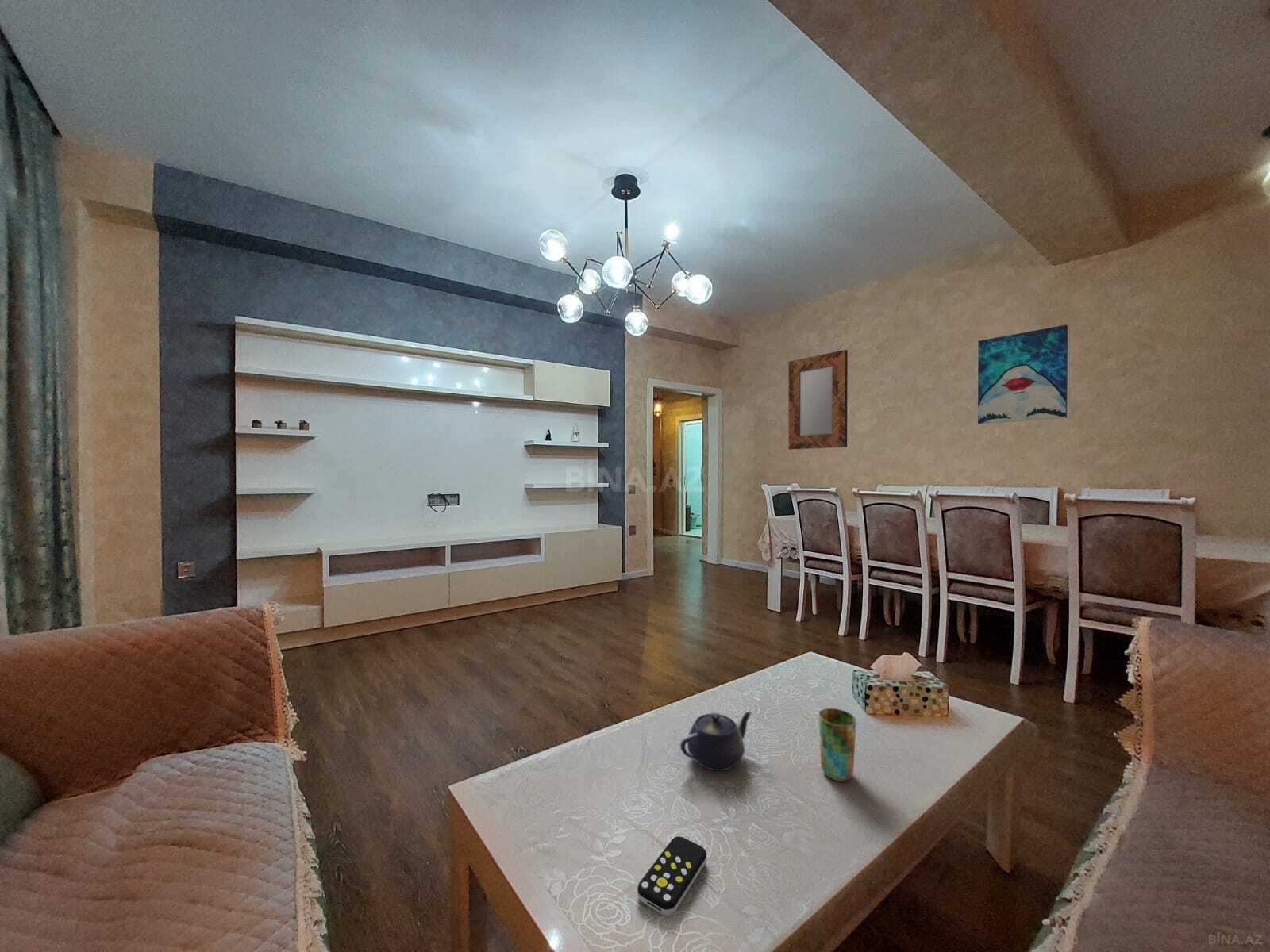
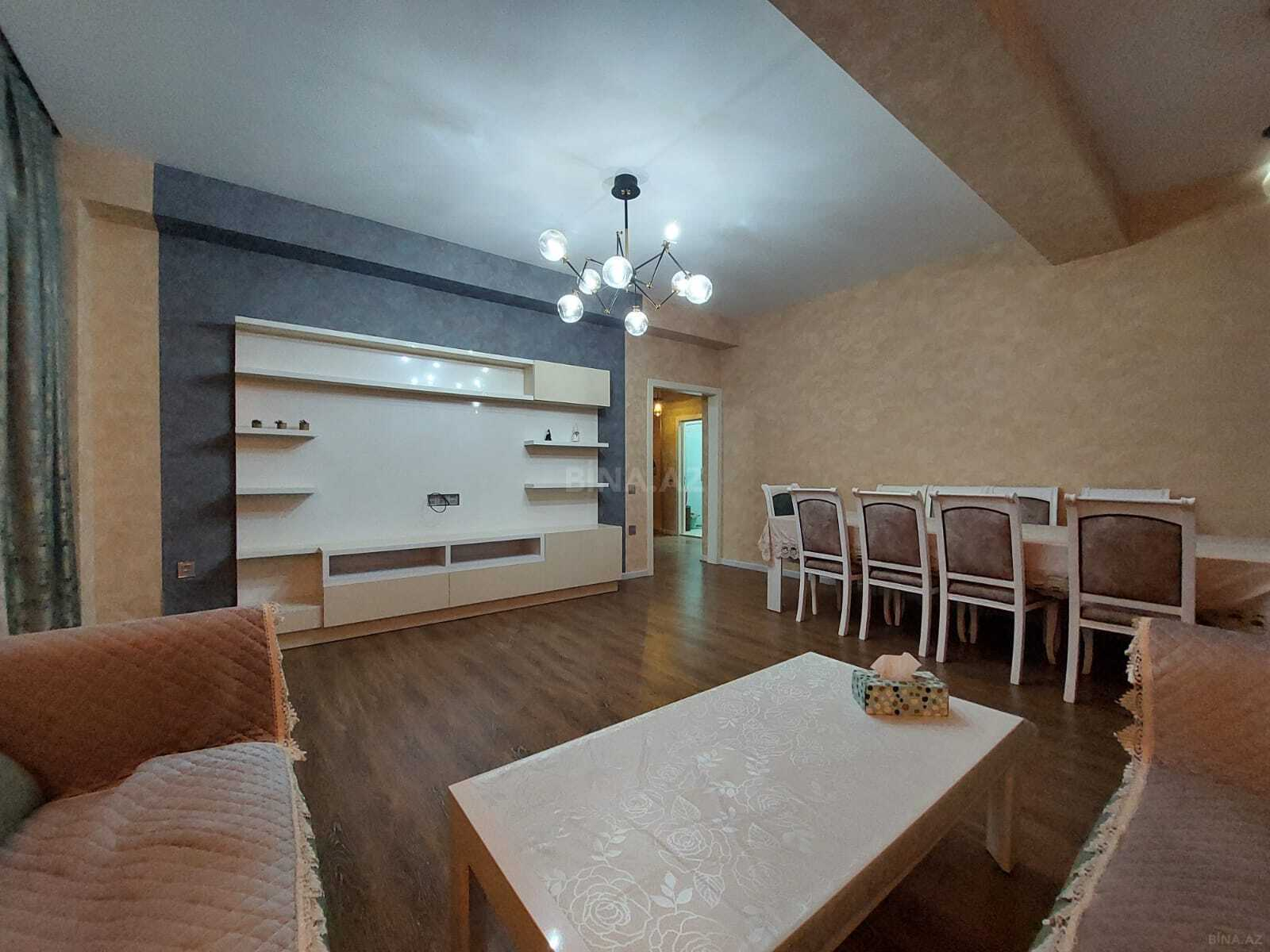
- wall art (1020, 377)
- remote control (673, 872)
- home mirror (816, 402)
- cup (837, 745)
- teapot (718, 735)
